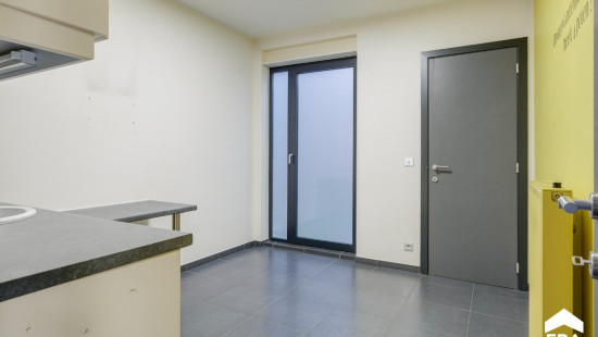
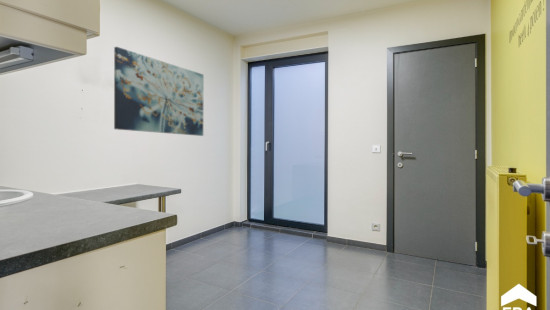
+ wall art (165, 97)
